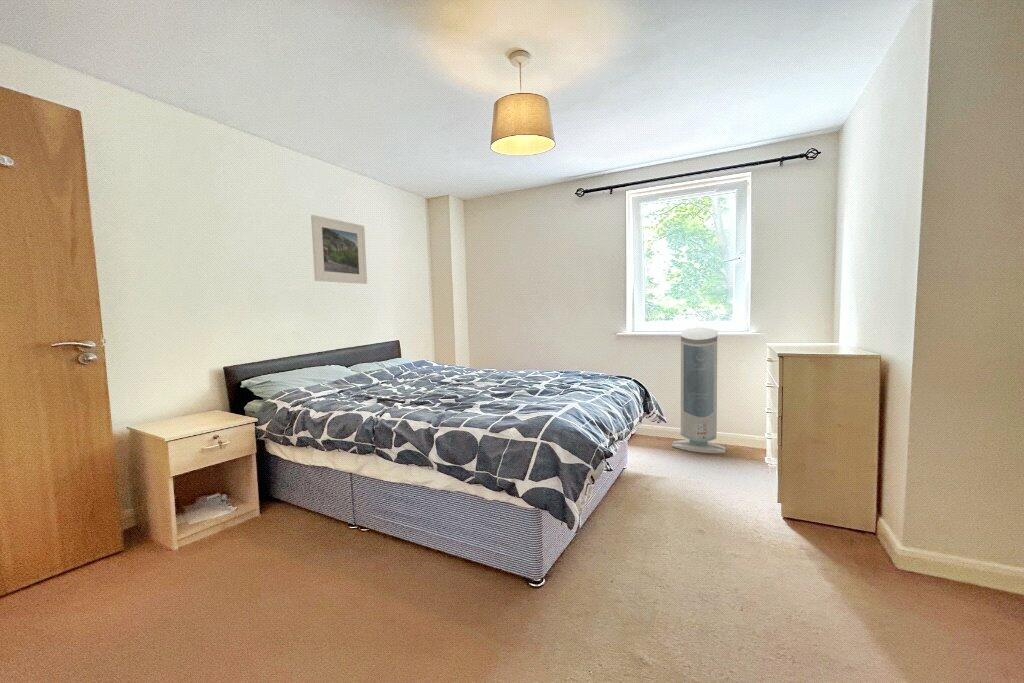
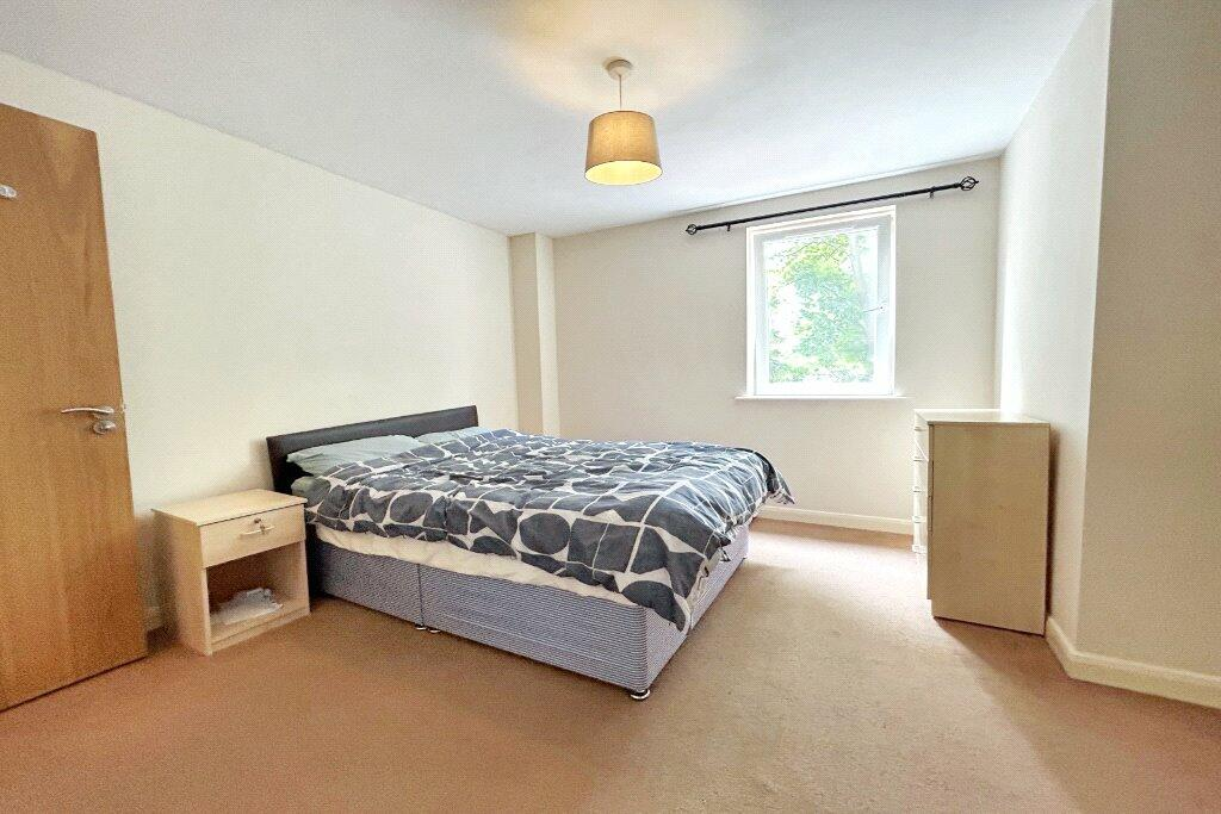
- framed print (340, 251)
- air purifier (698, 388)
